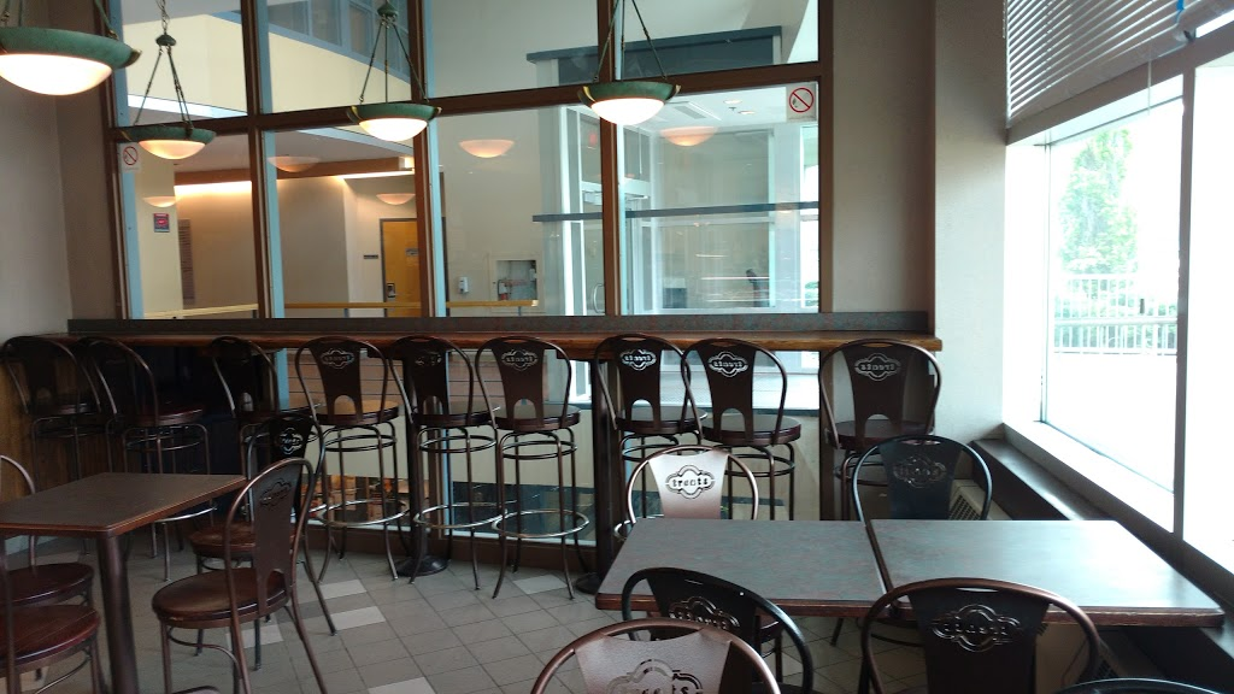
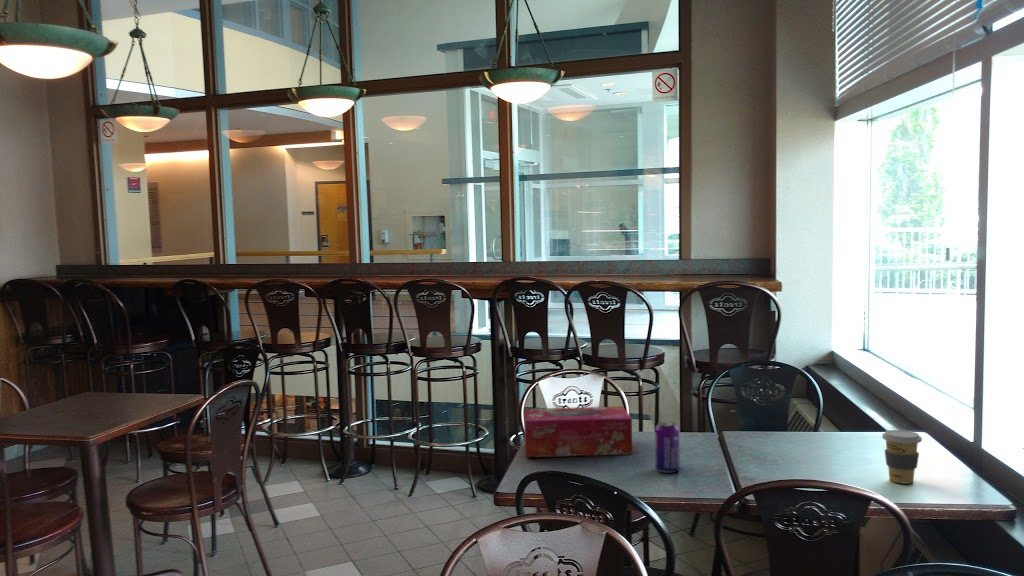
+ coffee cup (901, 457)
+ beverage can (667, 446)
+ tissue box (576, 430)
